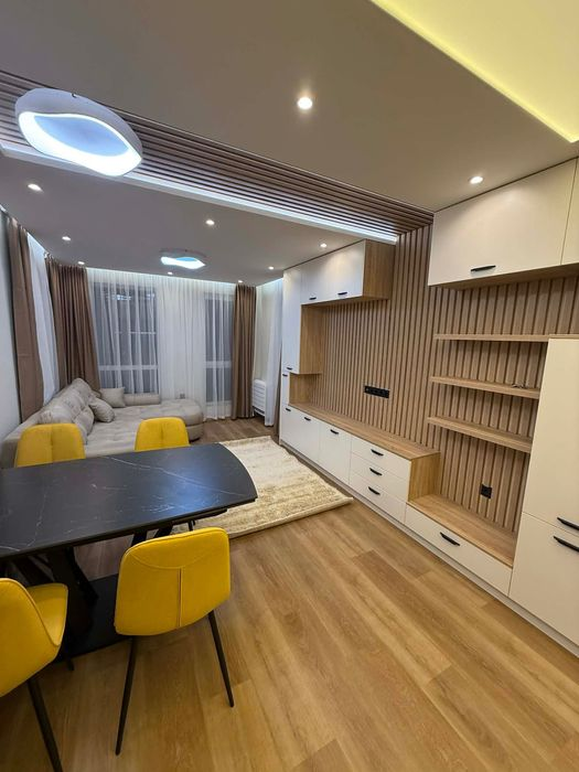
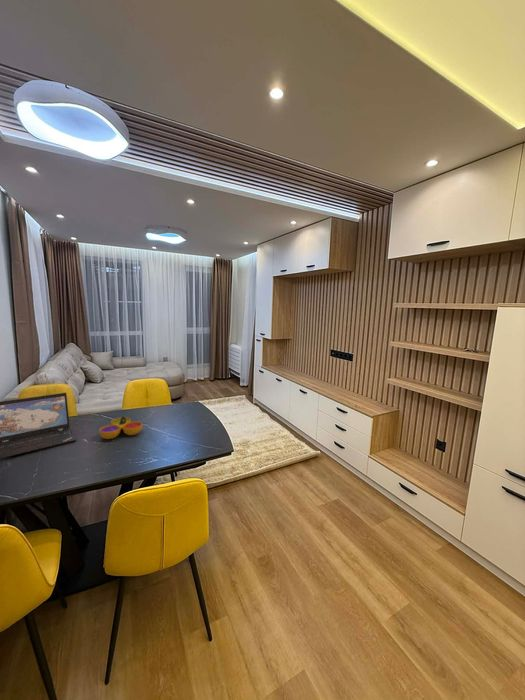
+ decorative bowl (124, 425)
+ laptop (34, 422)
